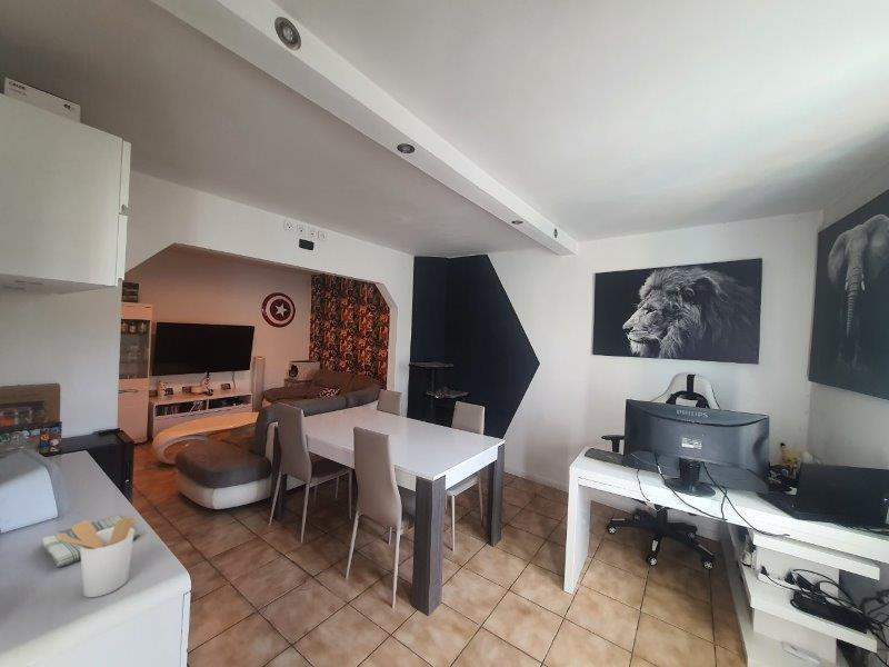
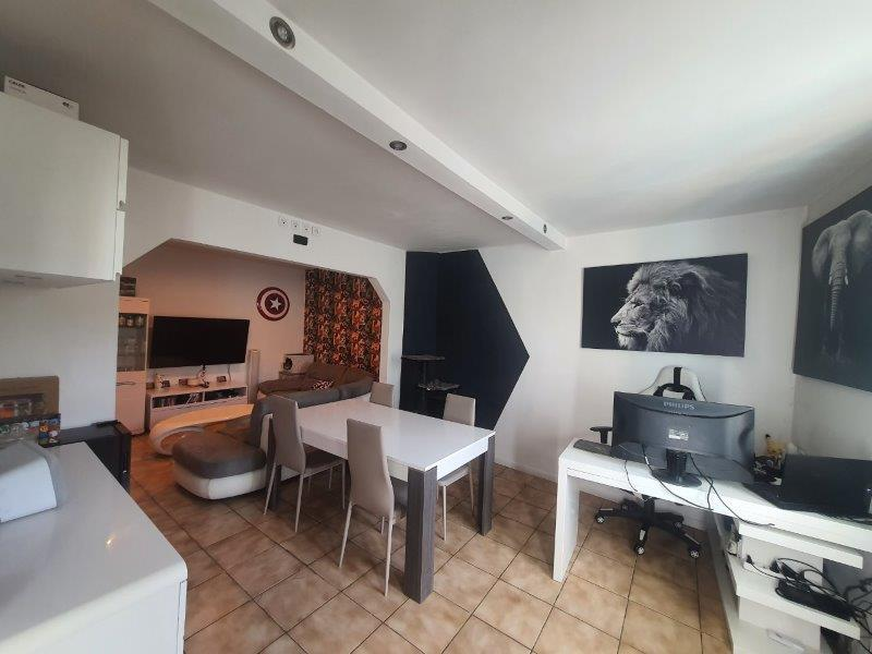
- dish towel (96, 531)
- utensil holder (96, 555)
